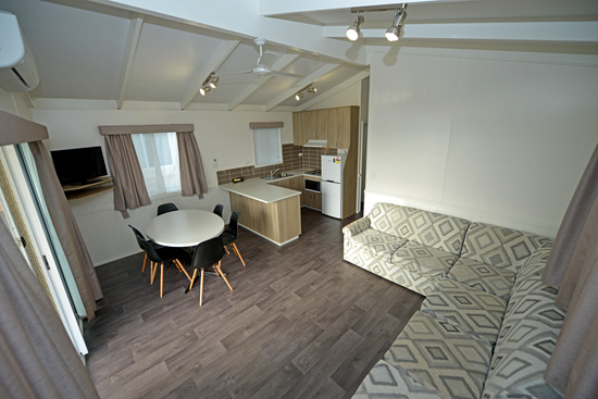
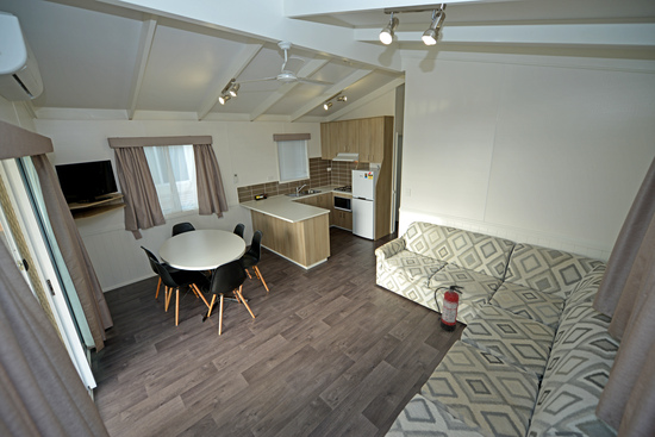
+ fire extinguisher (447, 304)
